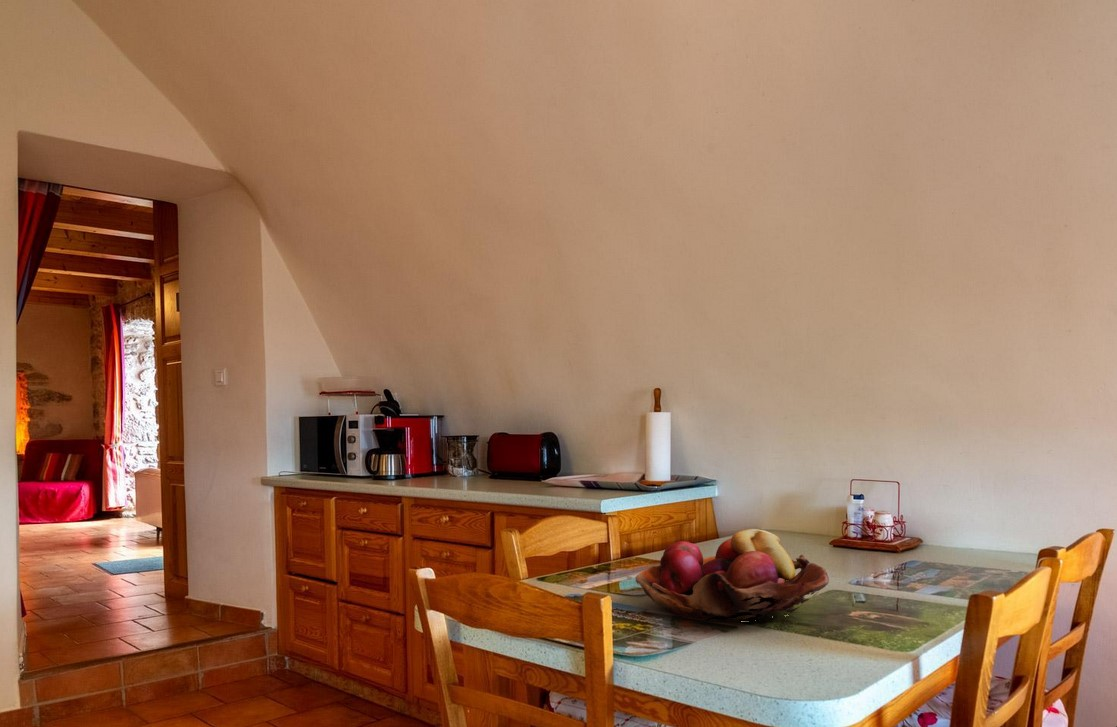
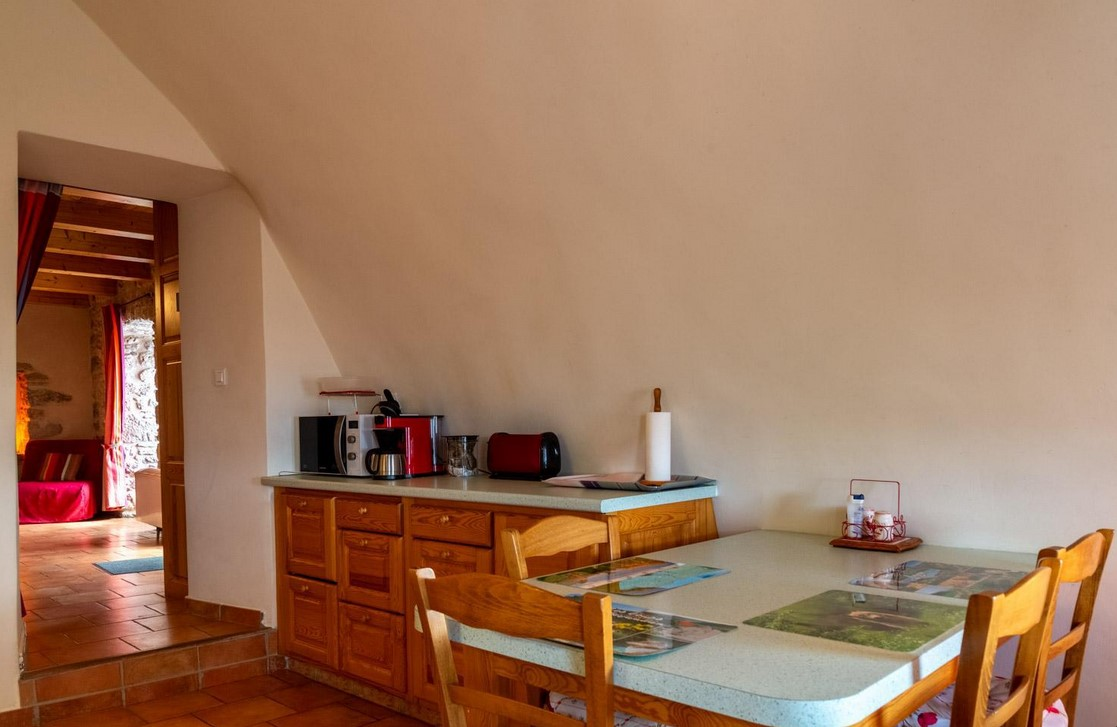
- fruit basket (734, 571)
